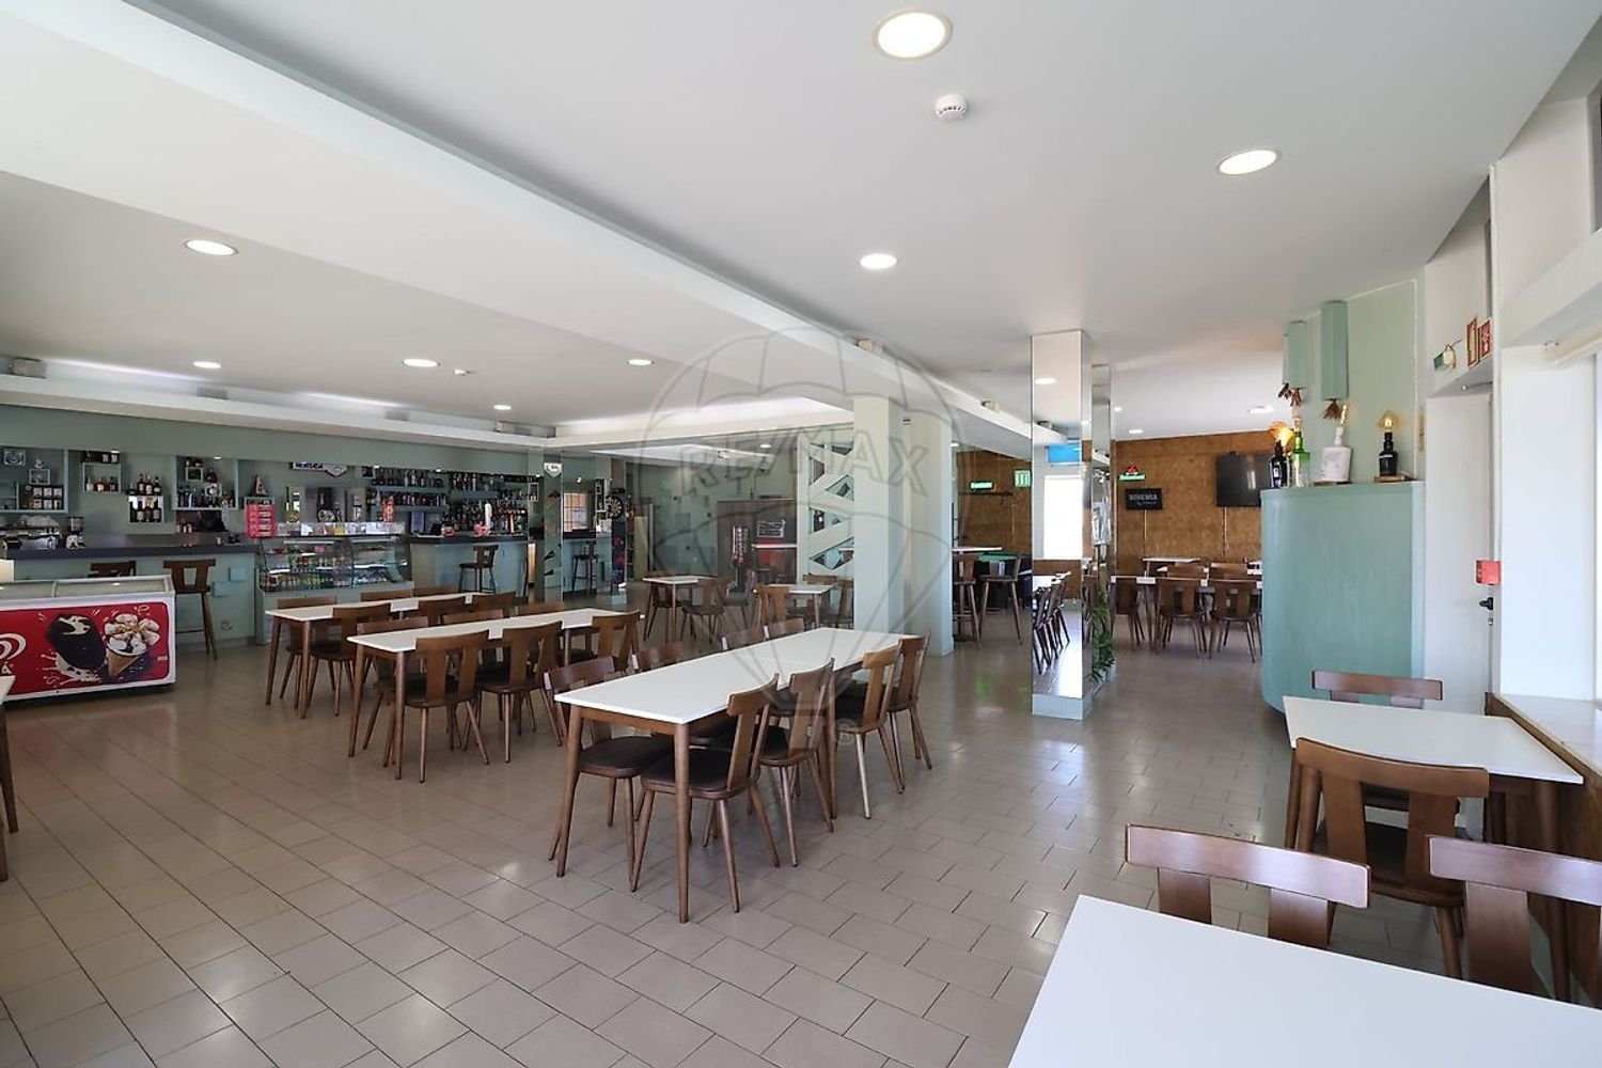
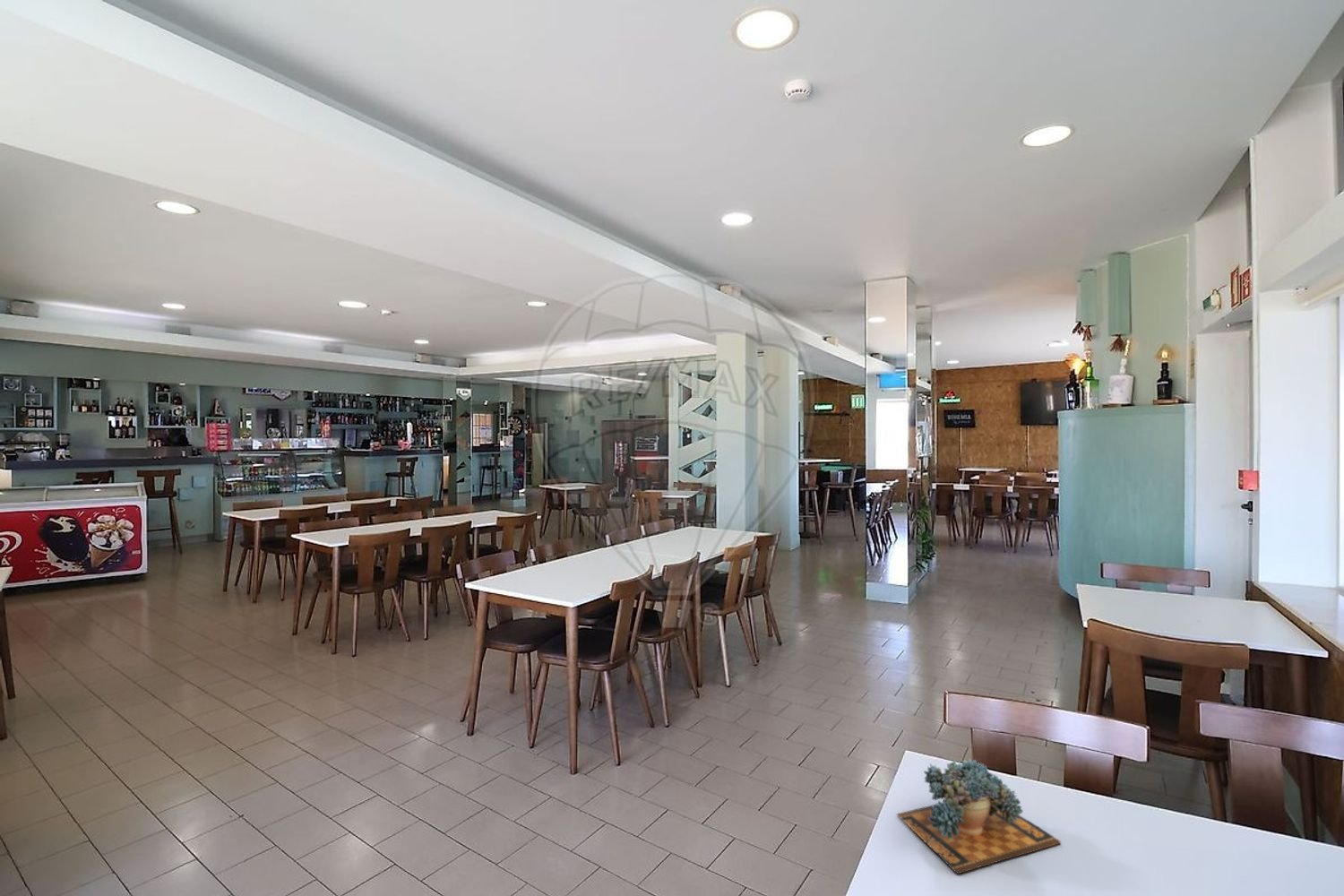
+ succulent plant (975, 798)
